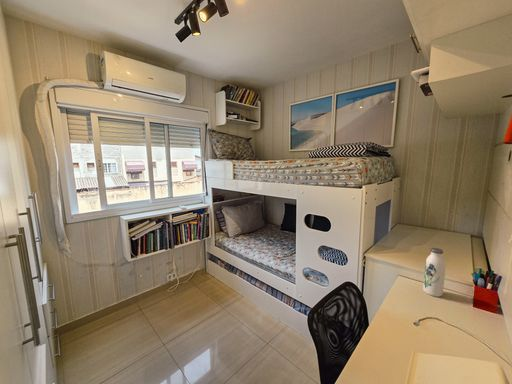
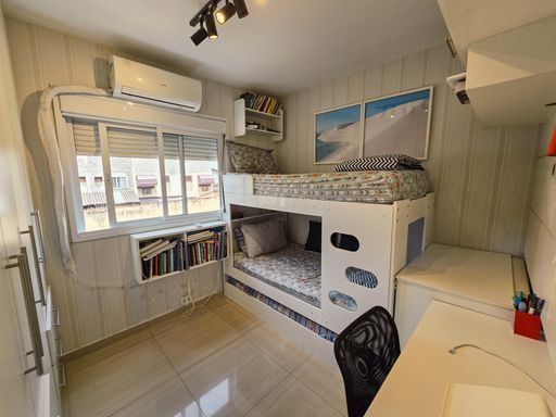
- water bottle (434, 271)
